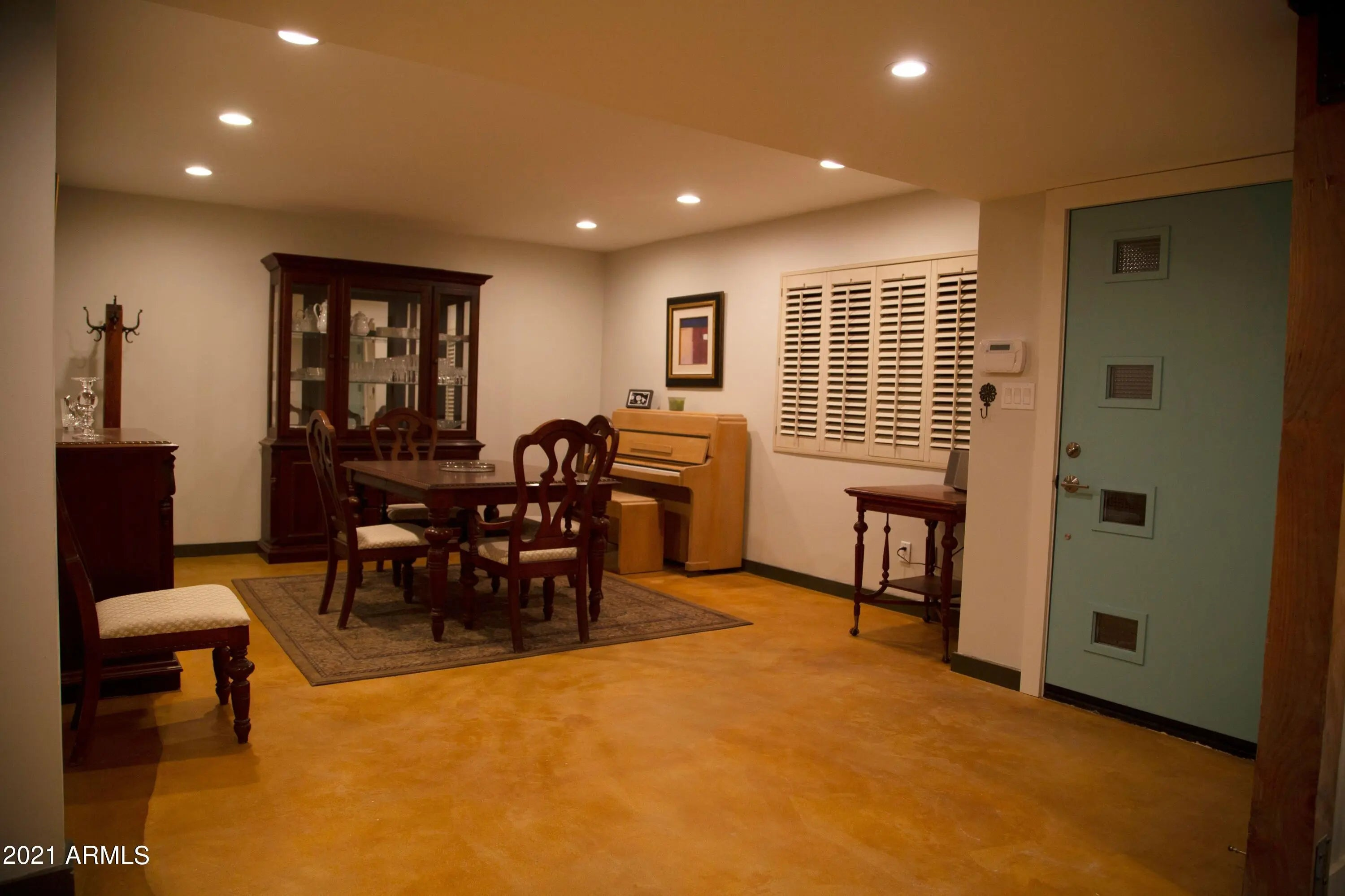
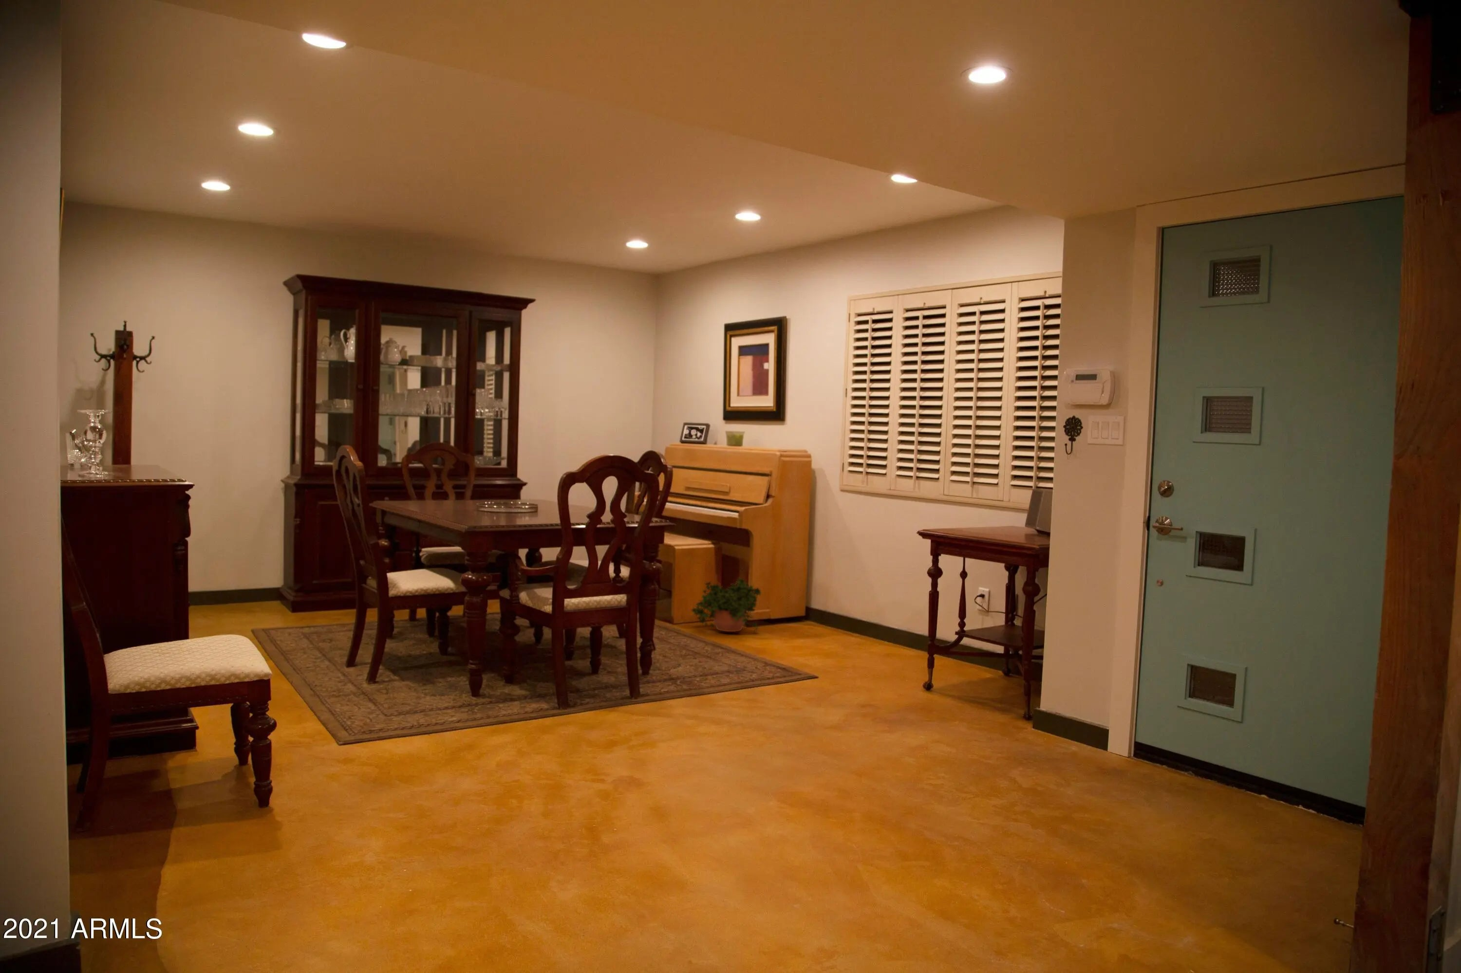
+ potted plant (728, 606)
